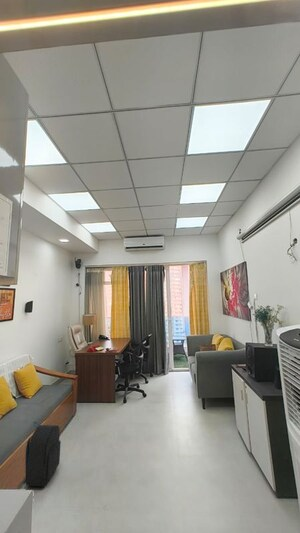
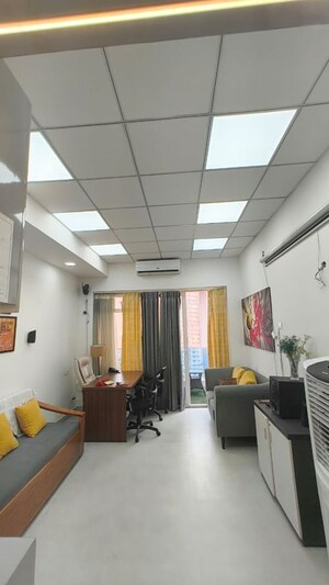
- backpack (43, 449)
